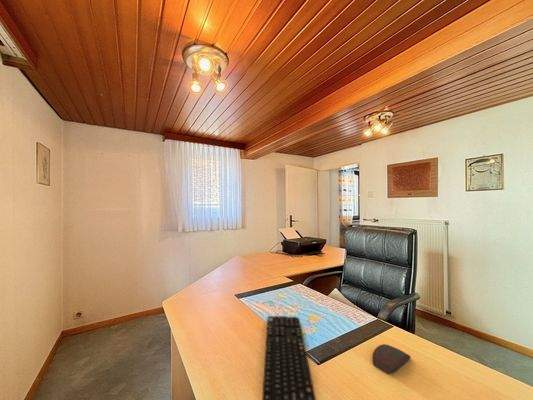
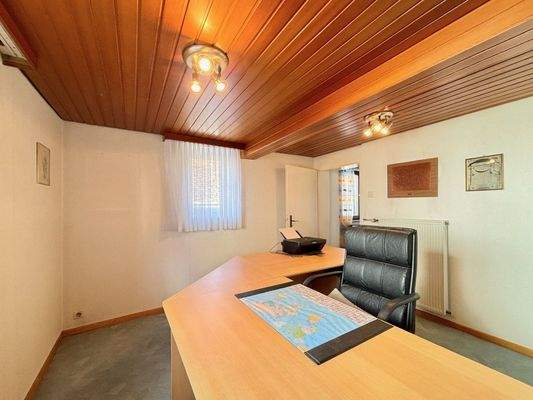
- computer mouse (391, 355)
- keyboard (285, 350)
